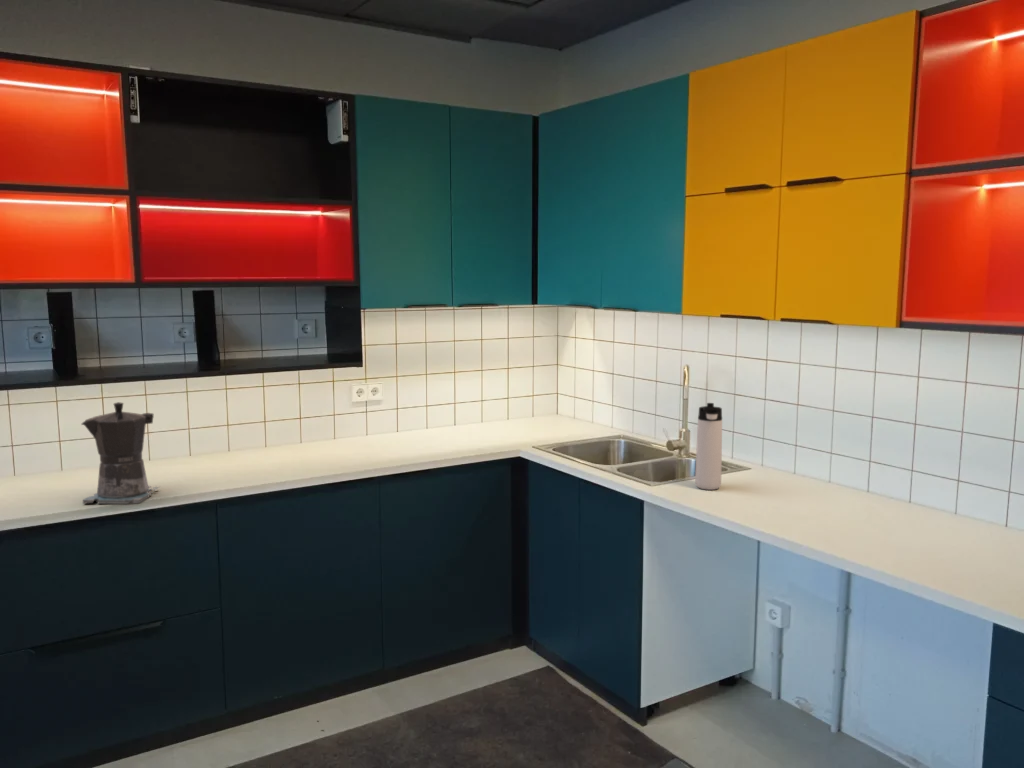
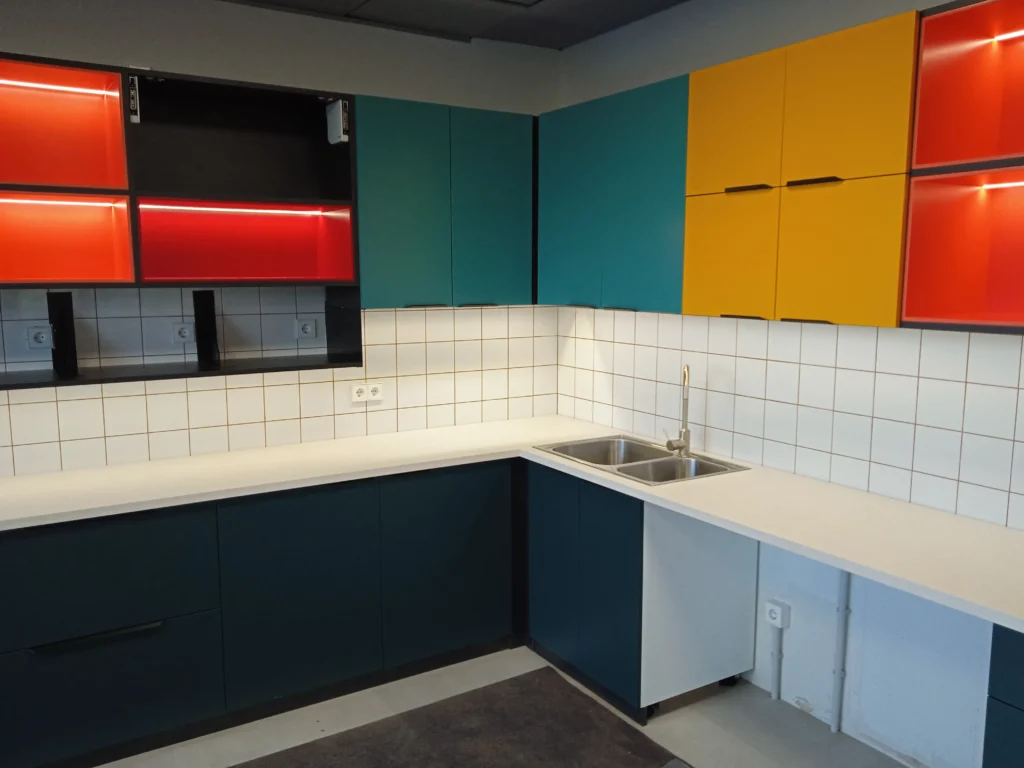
- coffee maker (121, 449)
- thermos bottle (709, 446)
